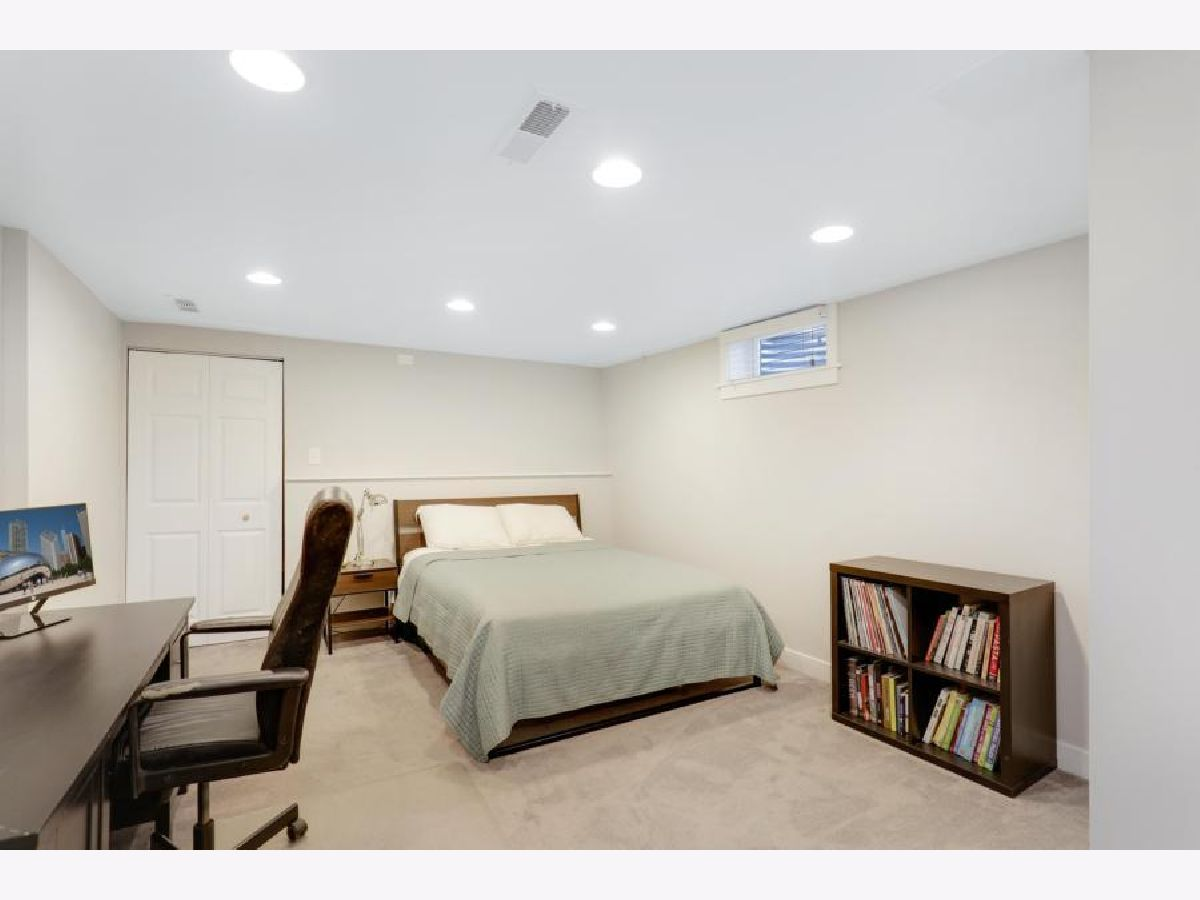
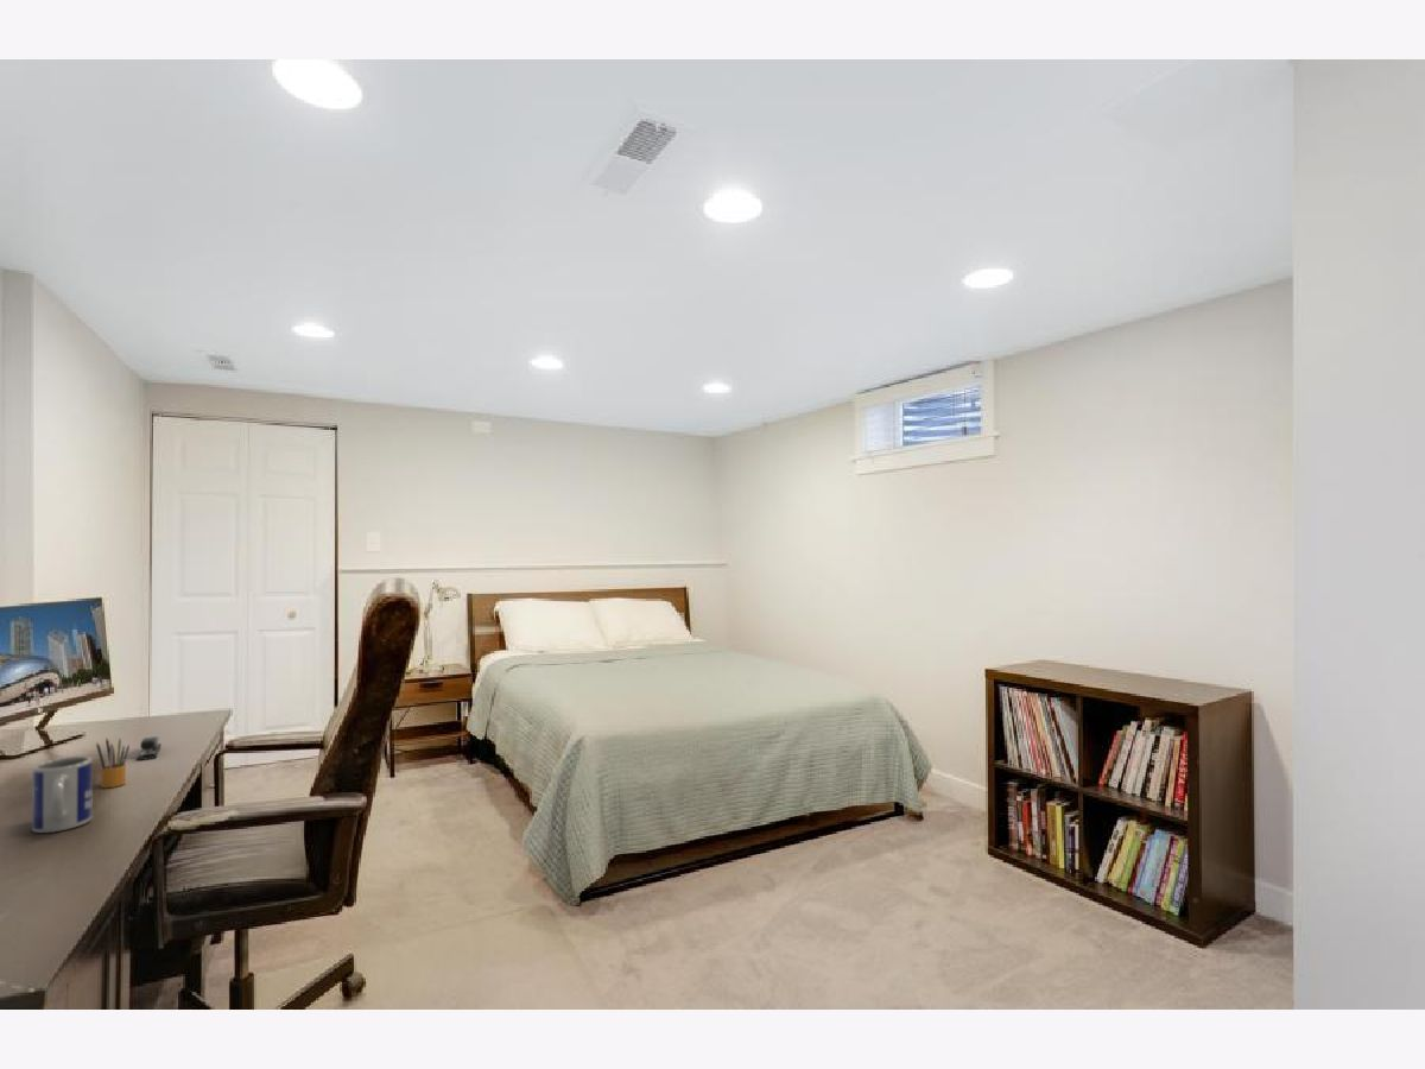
+ stapler (150, 744)
+ pencil box (112, 761)
+ mug (61, 796)
